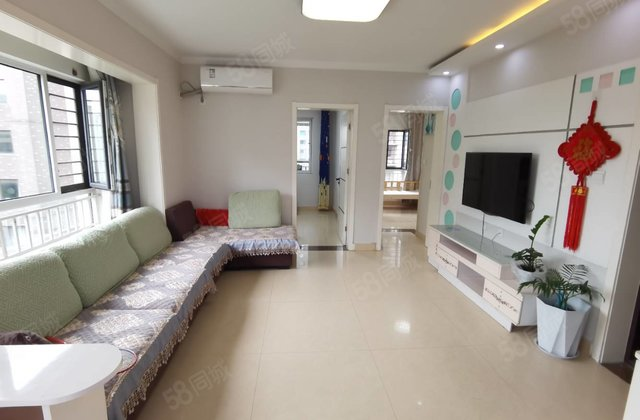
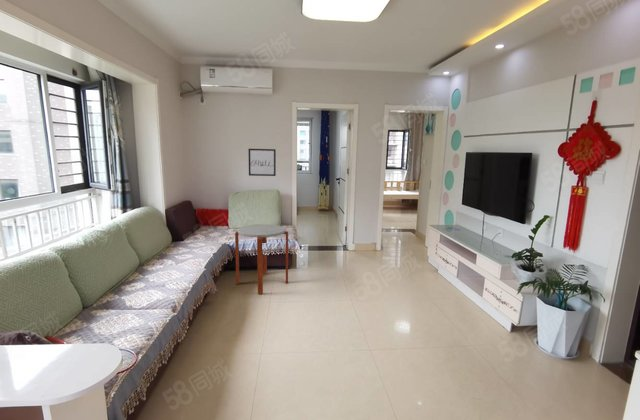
+ wall art (262, 162)
+ side table (262, 256)
